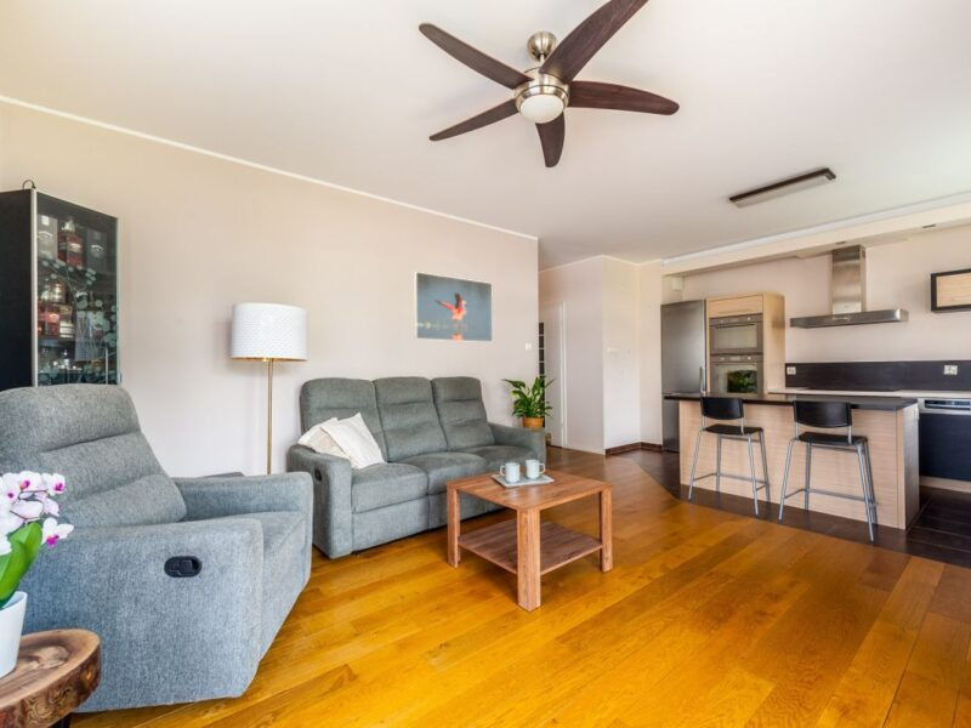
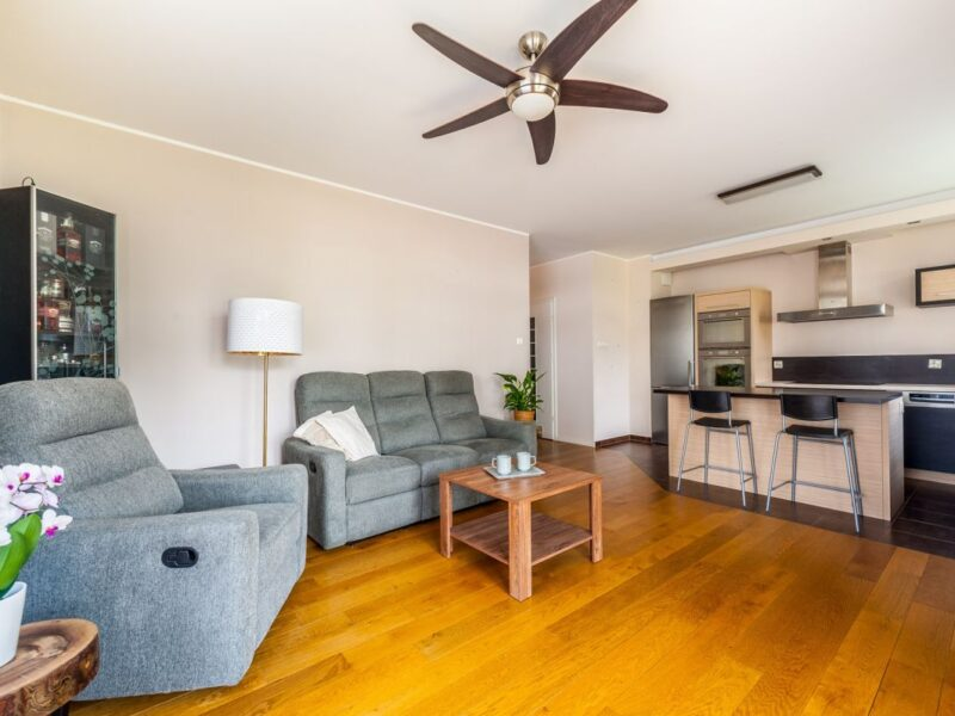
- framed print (455, 308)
